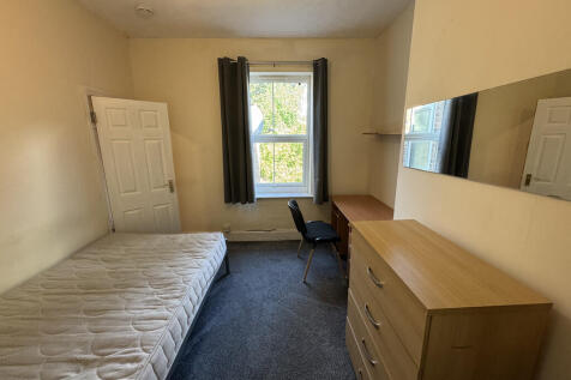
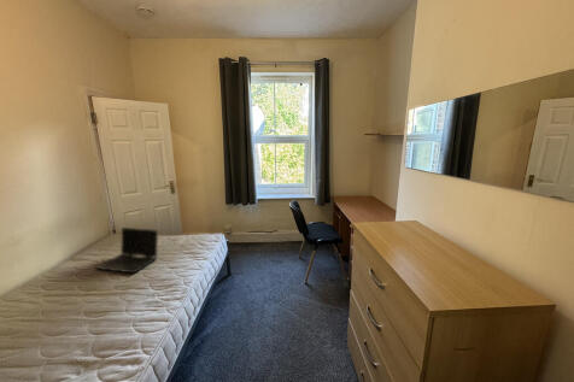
+ laptop computer (127, 248)
